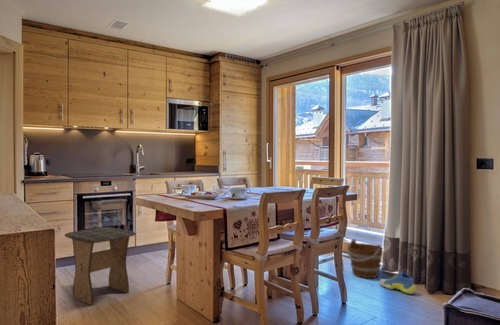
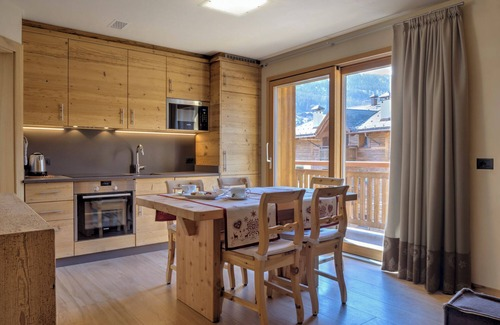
- bucket (365, 258)
- stool (100, 263)
- sneaker (397, 279)
